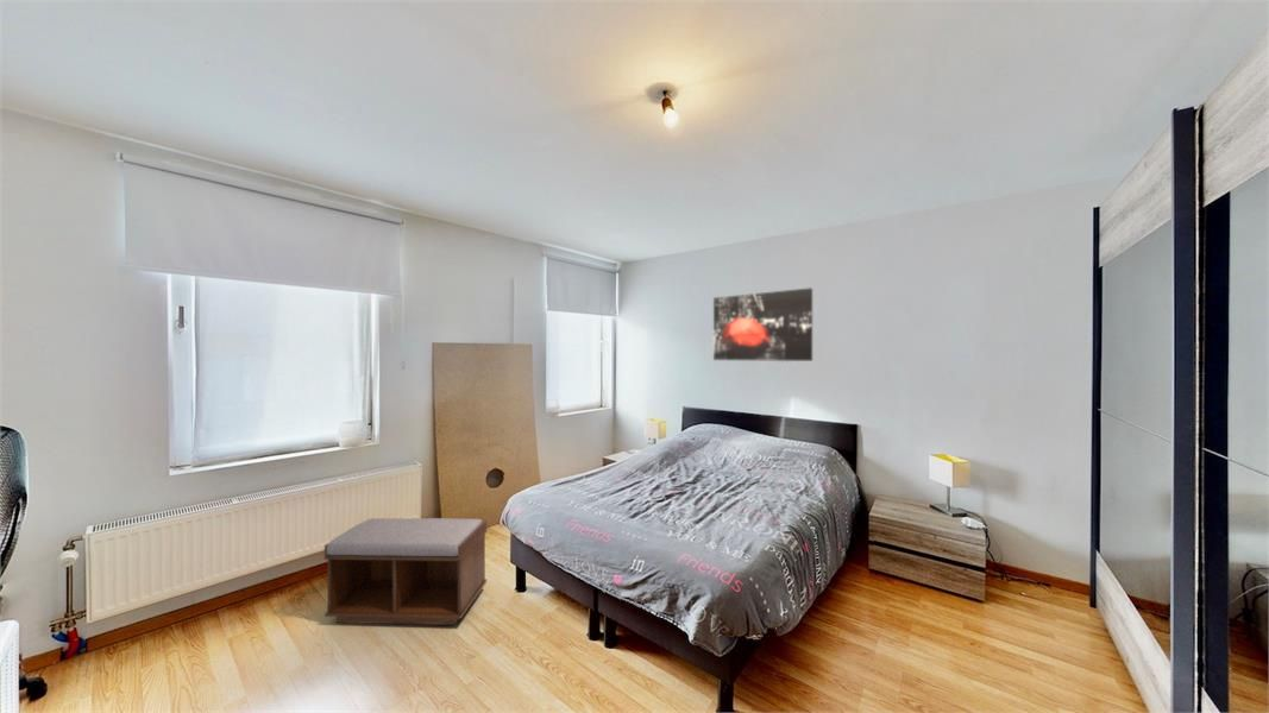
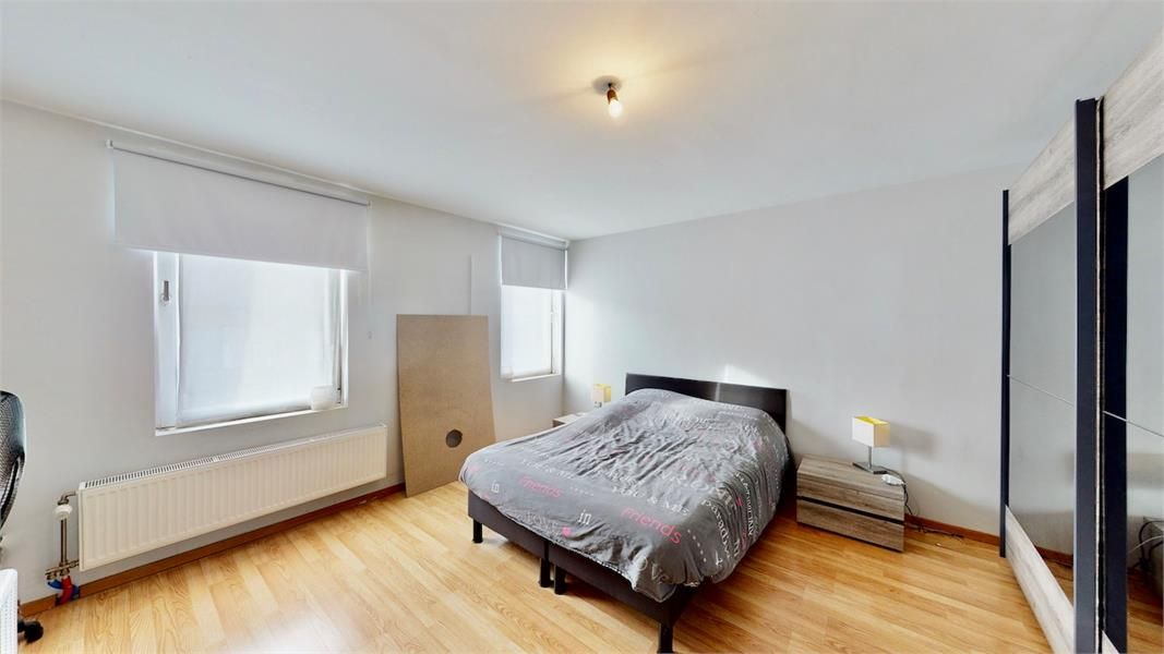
- wall art (759, 327)
- bench (410, 567)
